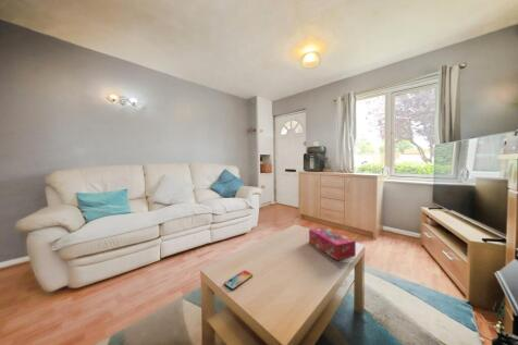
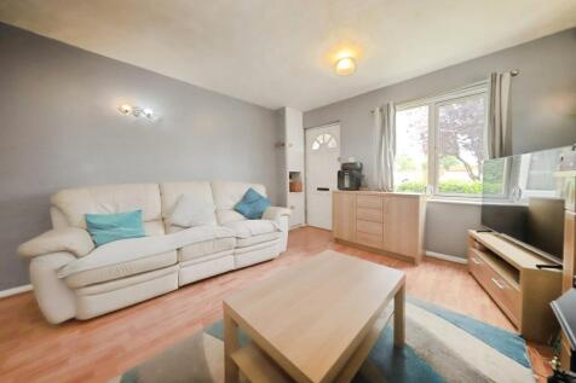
- tissue box (330, 242)
- smartphone (238, 279)
